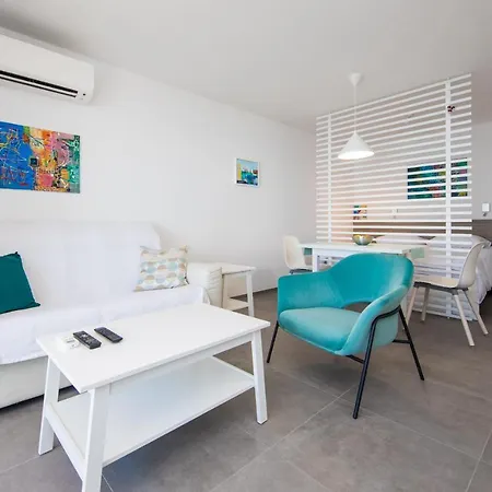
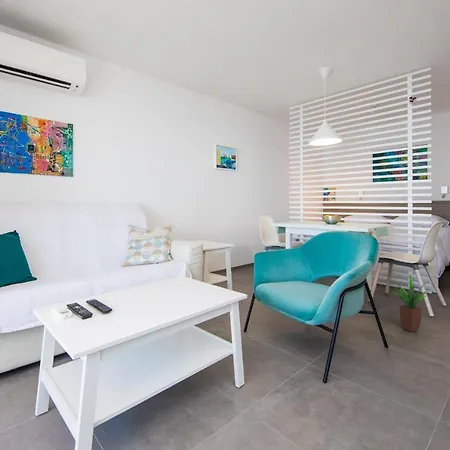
+ potted plant (409, 302)
